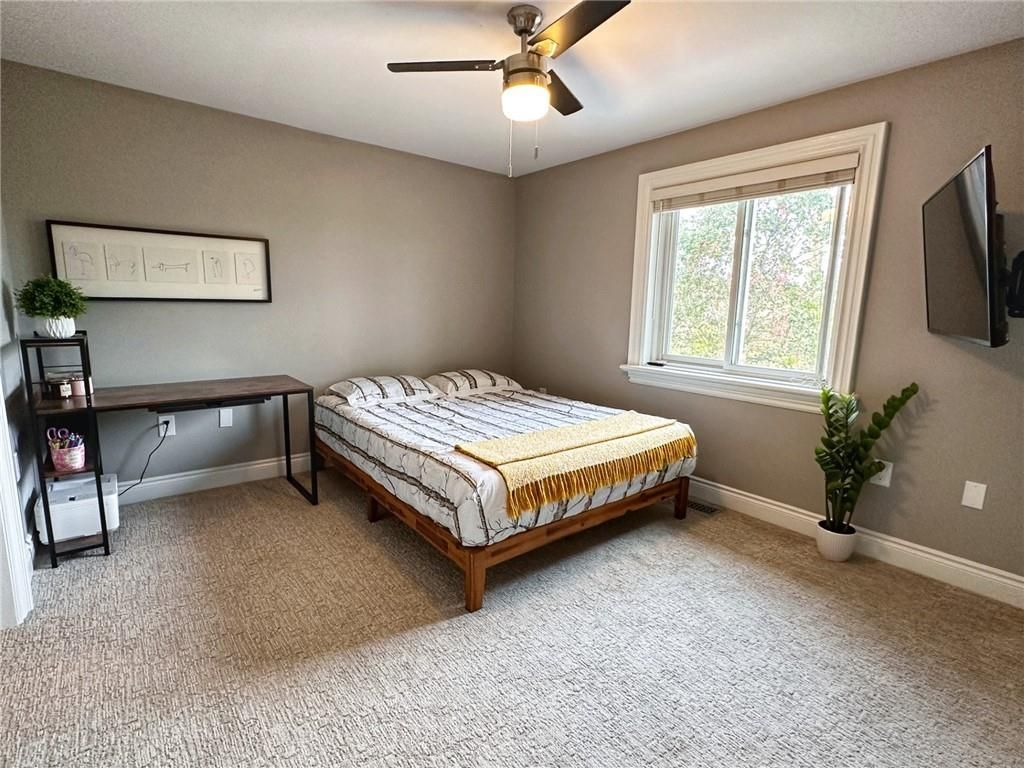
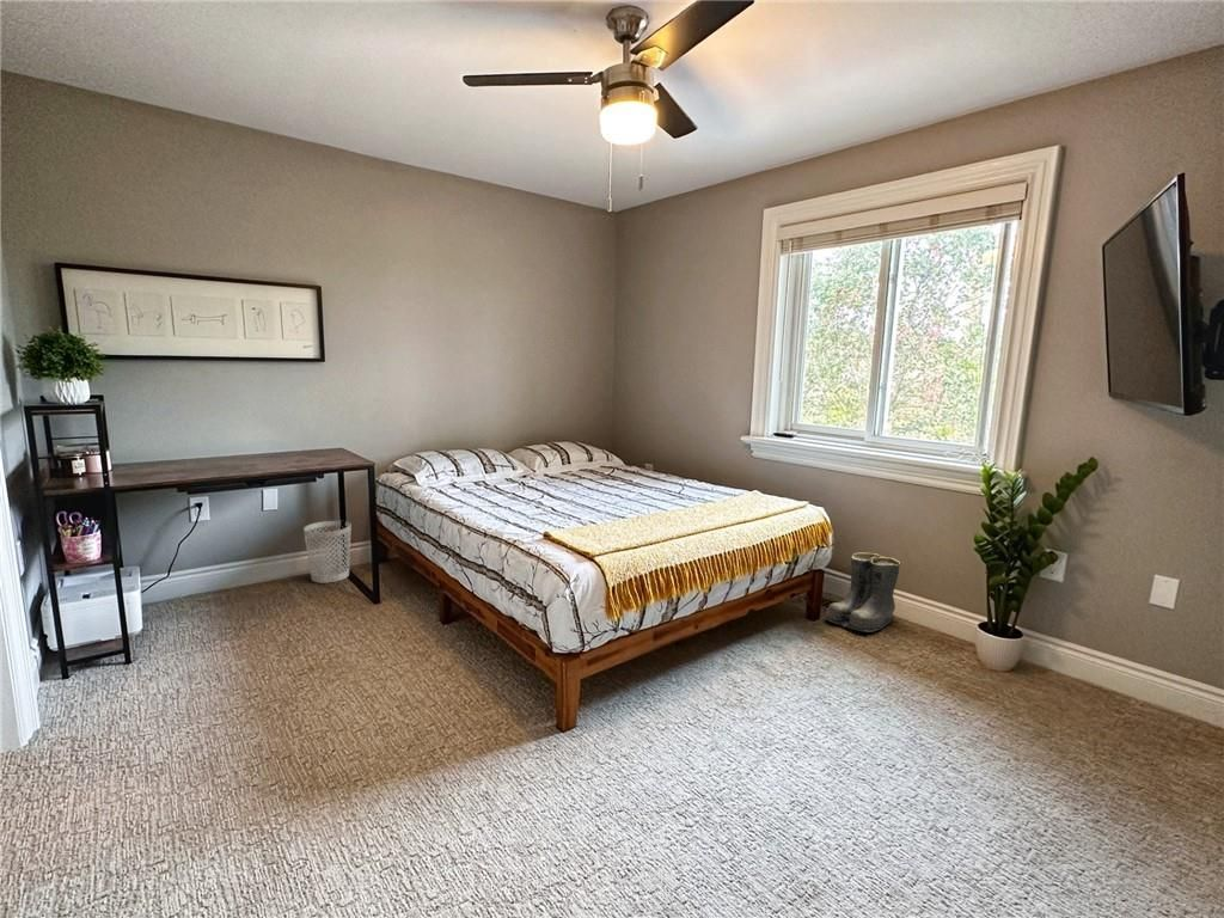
+ boots (863, 589)
+ wastebasket (329, 551)
